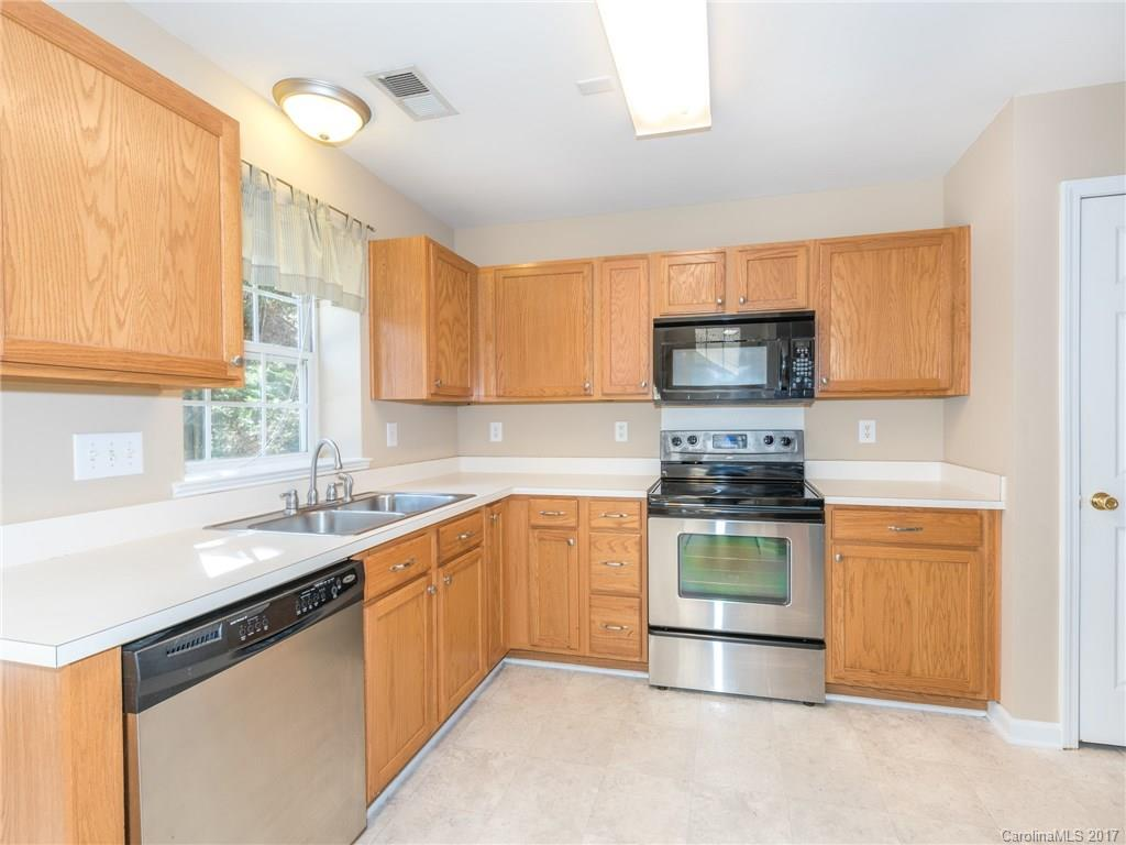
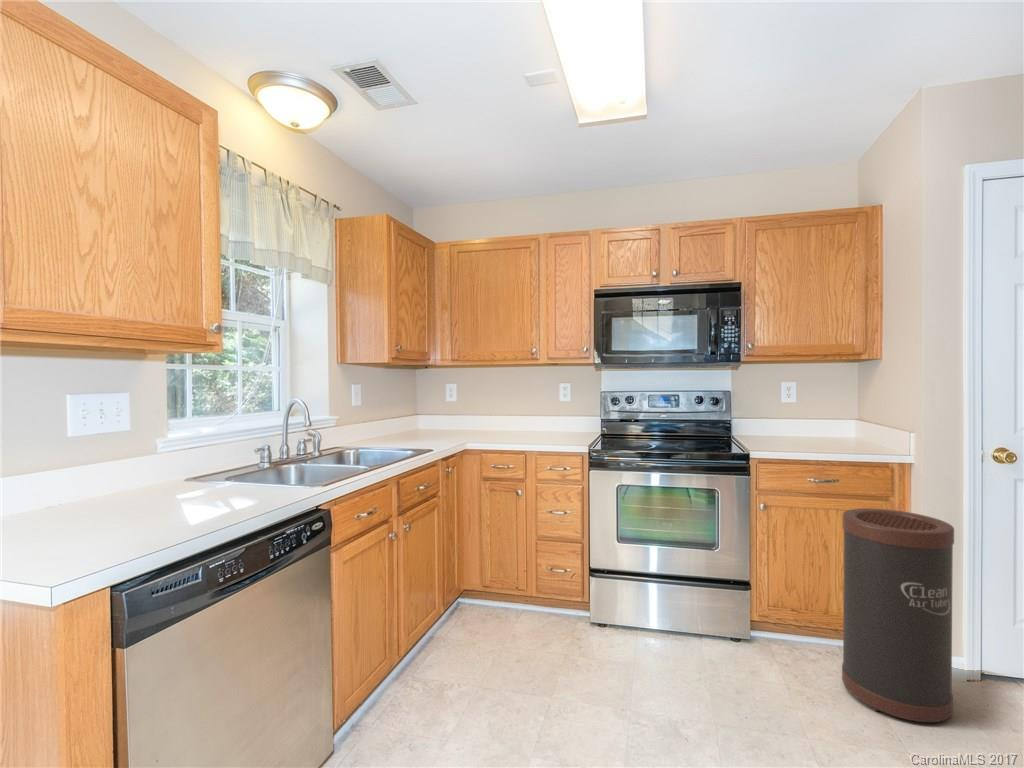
+ trash can (895, 608)
